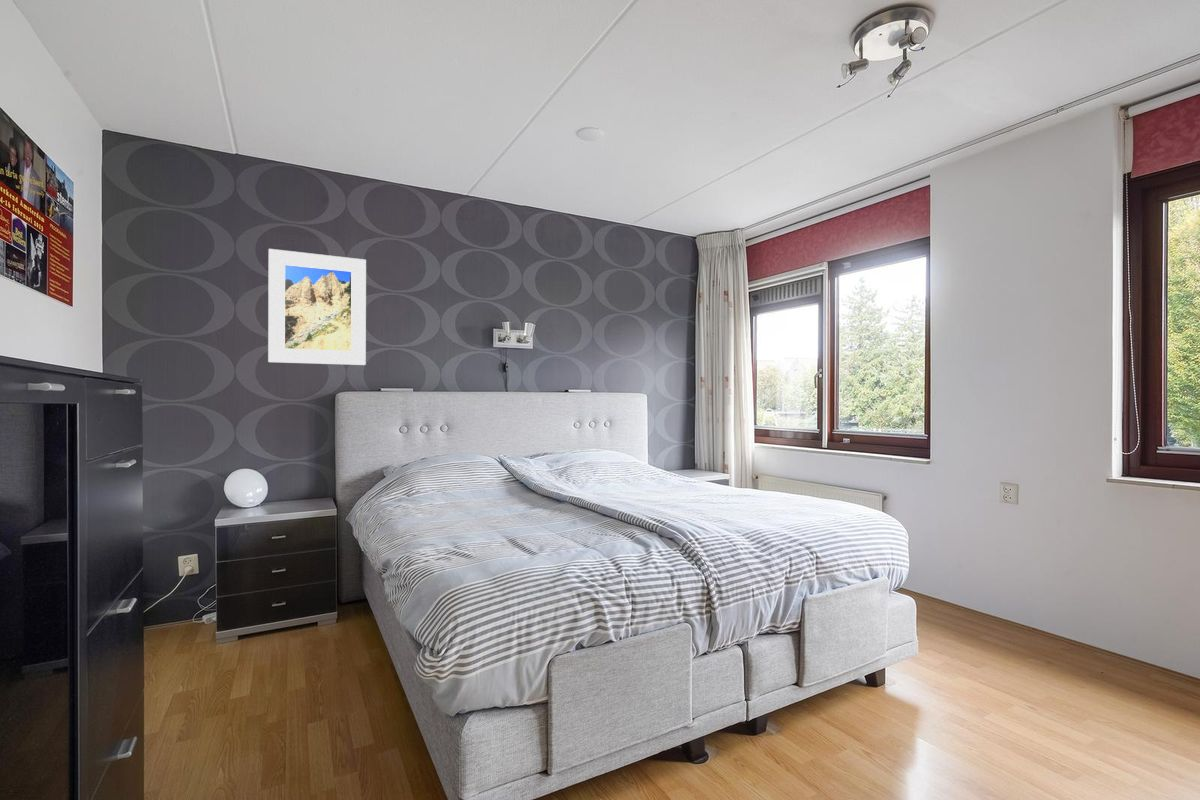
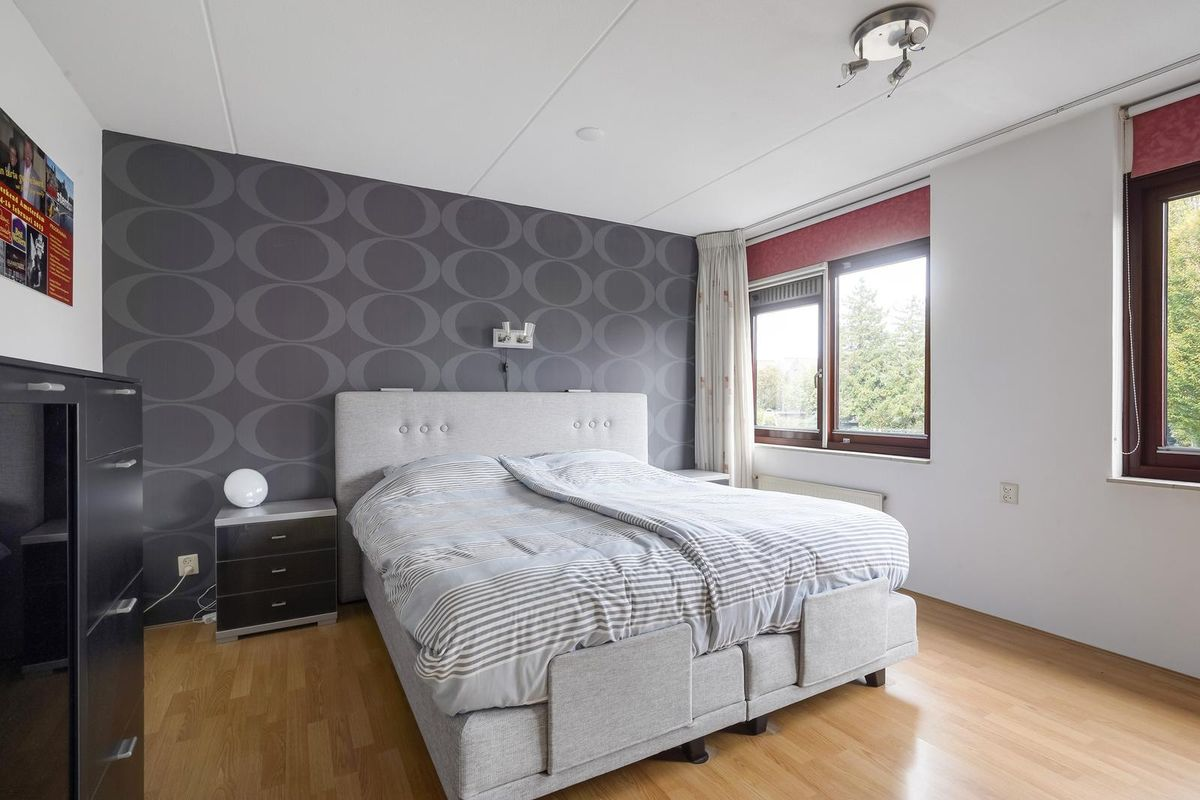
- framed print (318, 309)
